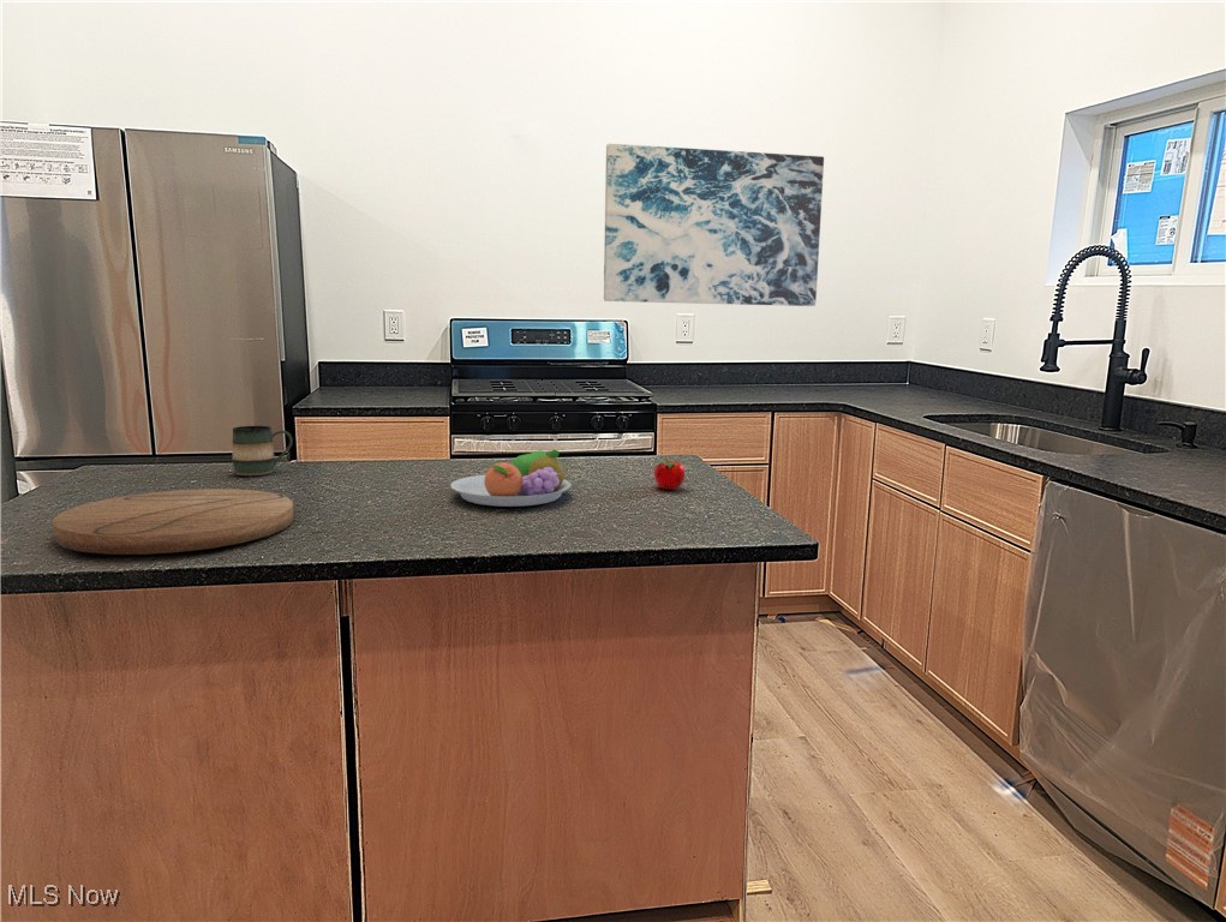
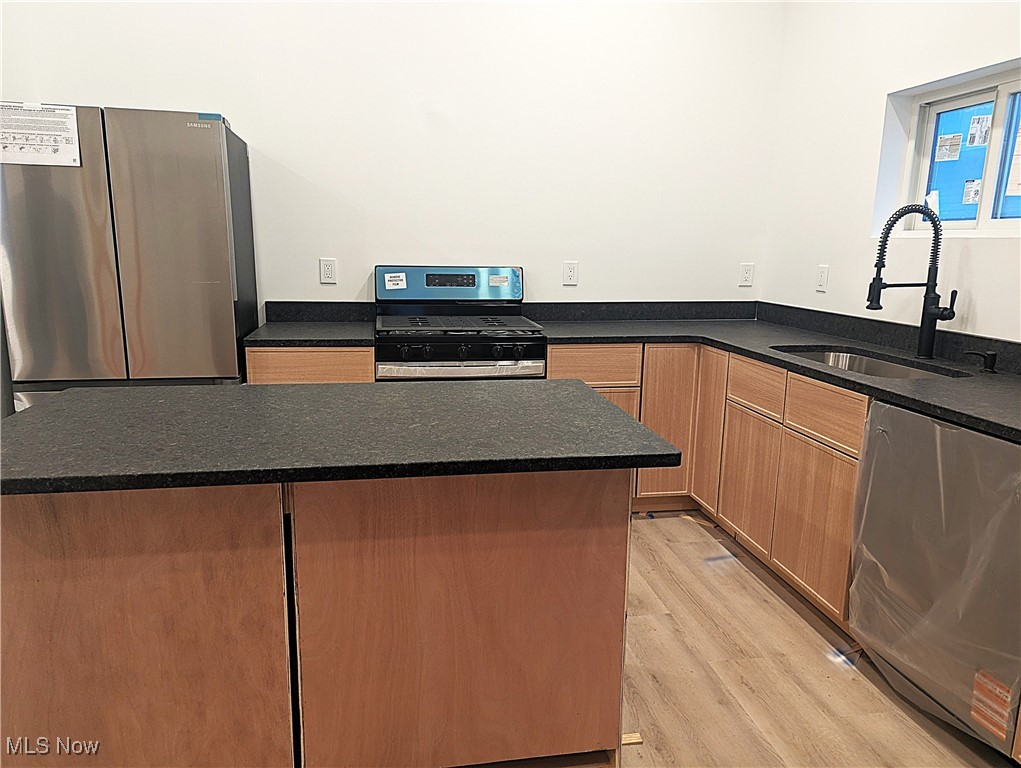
- wall art (713, 228)
- cutting board (179, 517)
- apple (668, 473)
- fruit bowl (515, 472)
- mug (262, 450)
